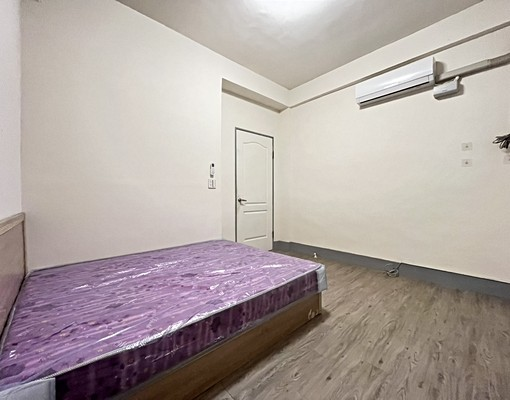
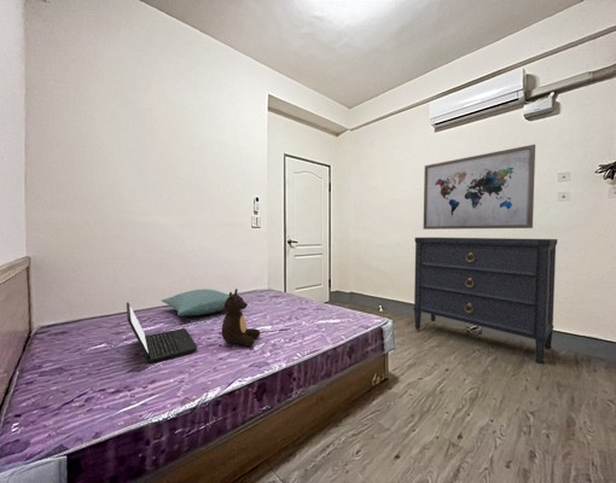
+ laptop (161, 332)
+ wall art (471, 192)
+ dresser (477, 289)
+ pillow (201, 301)
+ teddy bear (240, 315)
